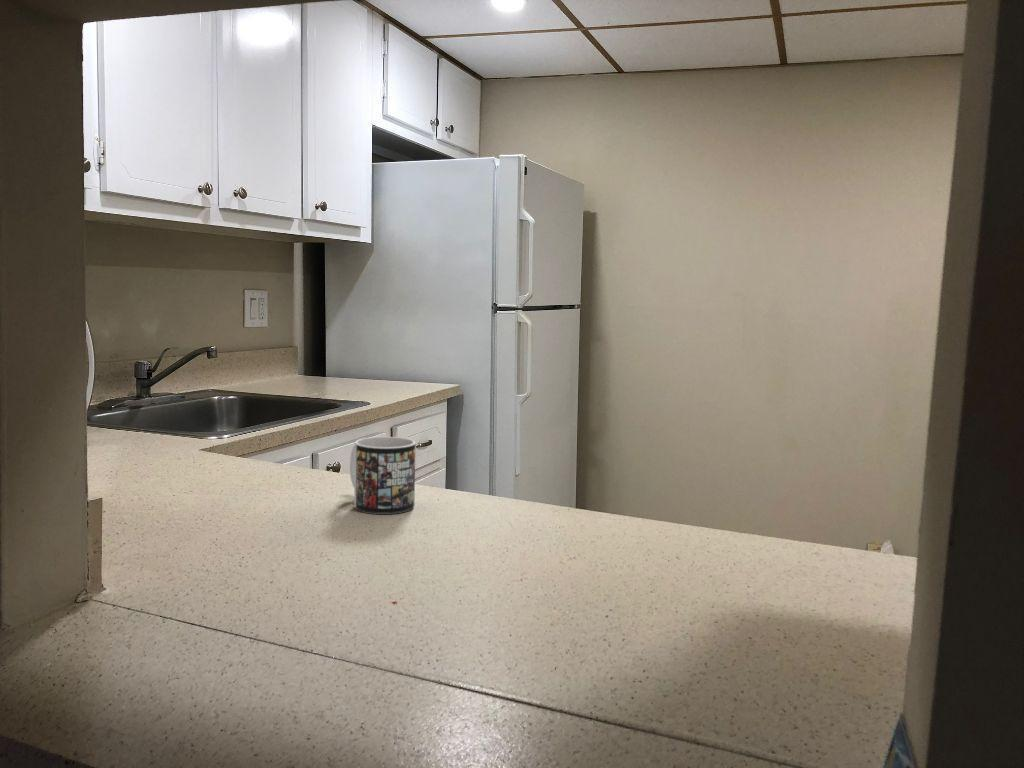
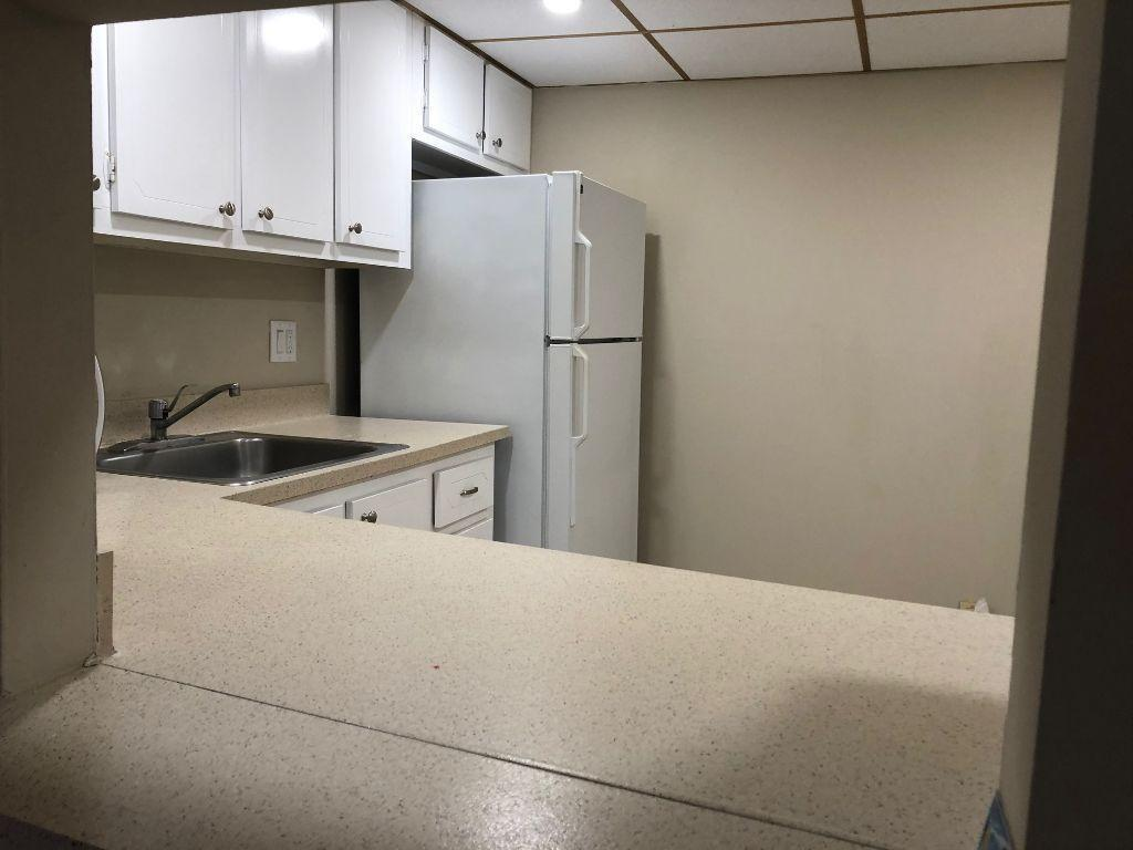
- mug (376, 471)
